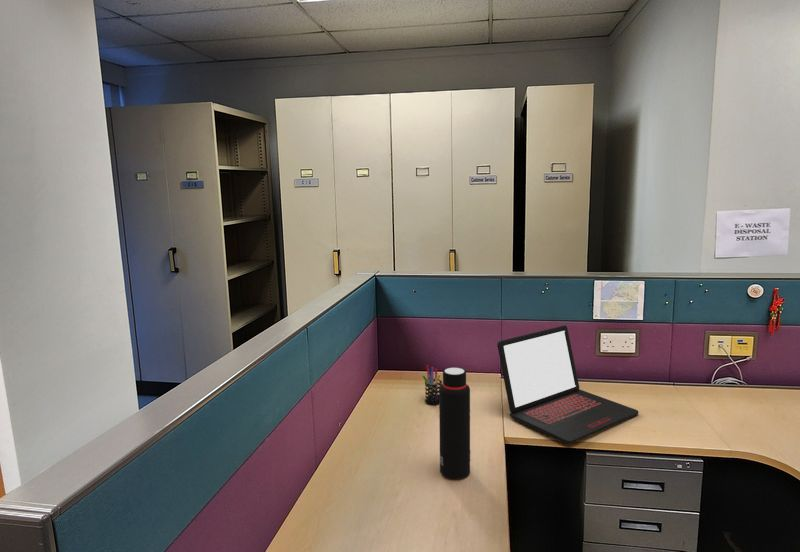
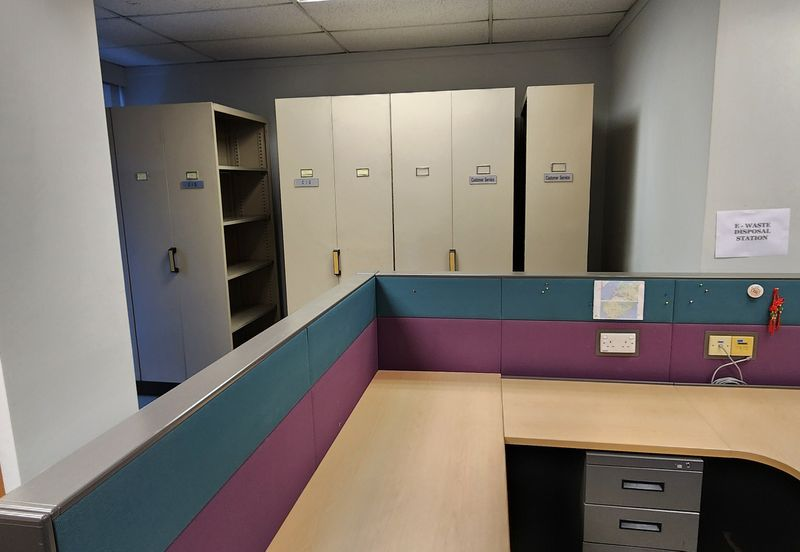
- pen holder (431, 384)
- water bottle (454, 420)
- laptop (567, 378)
